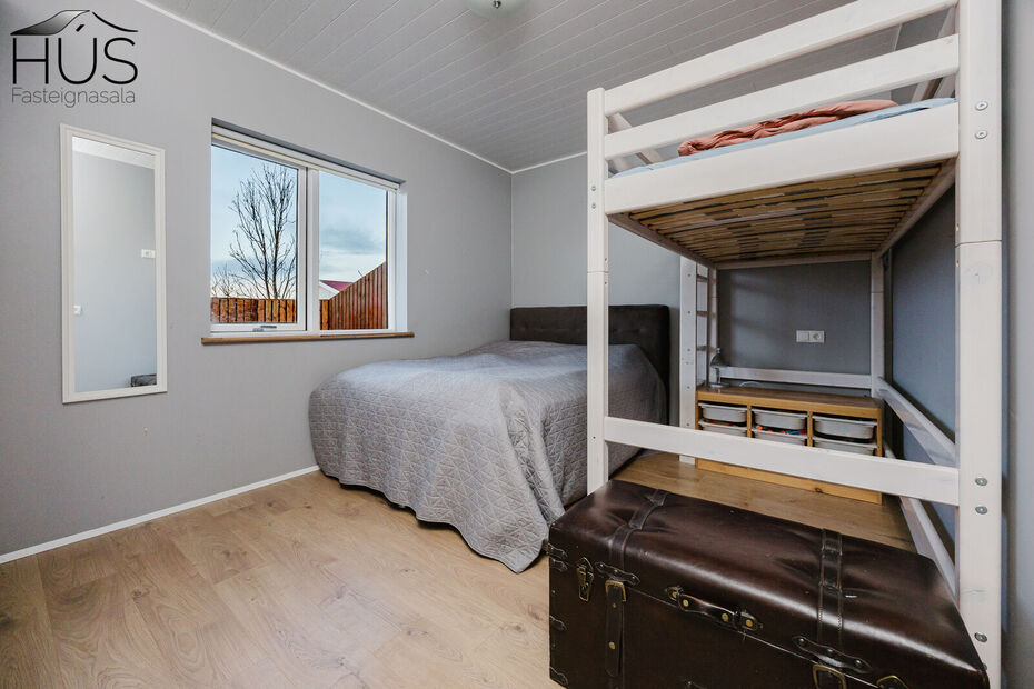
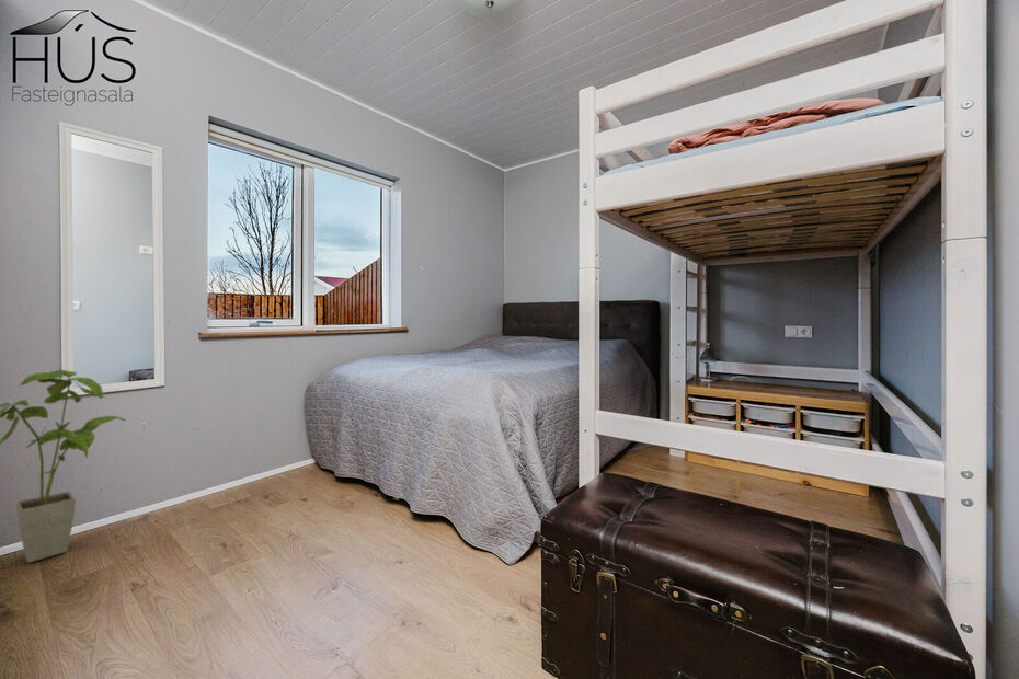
+ house plant (65, 460)
